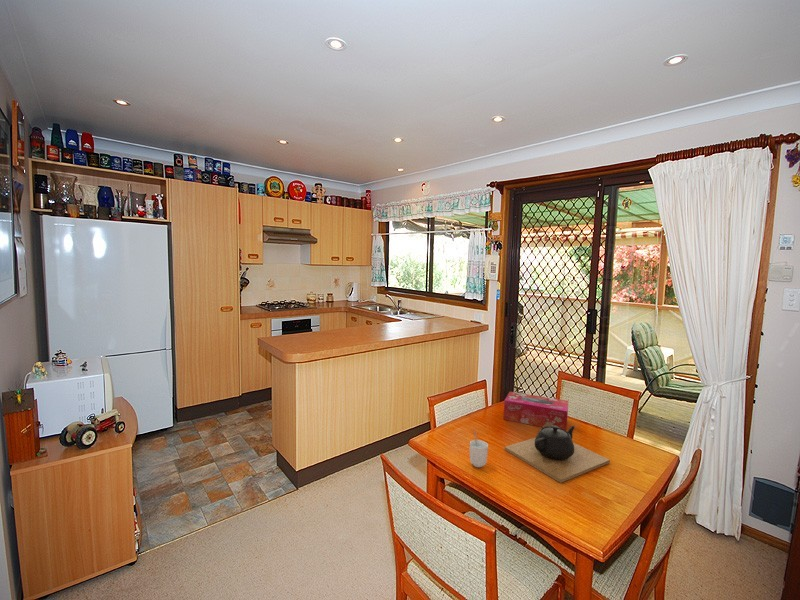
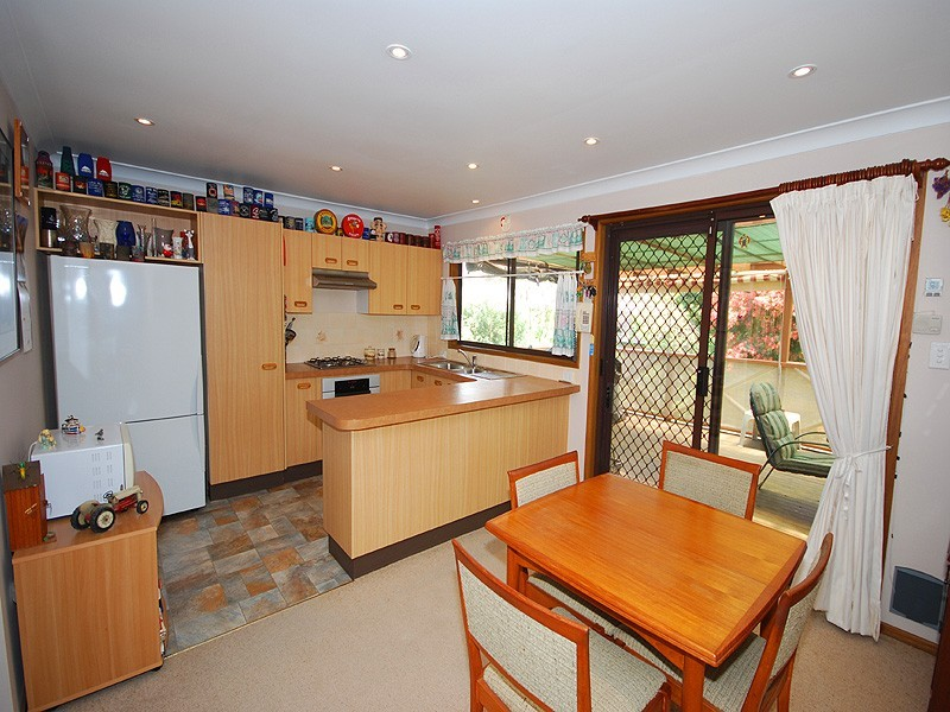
- teapot (556, 440)
- cup (478, 449)
- tissue box (536, 410)
